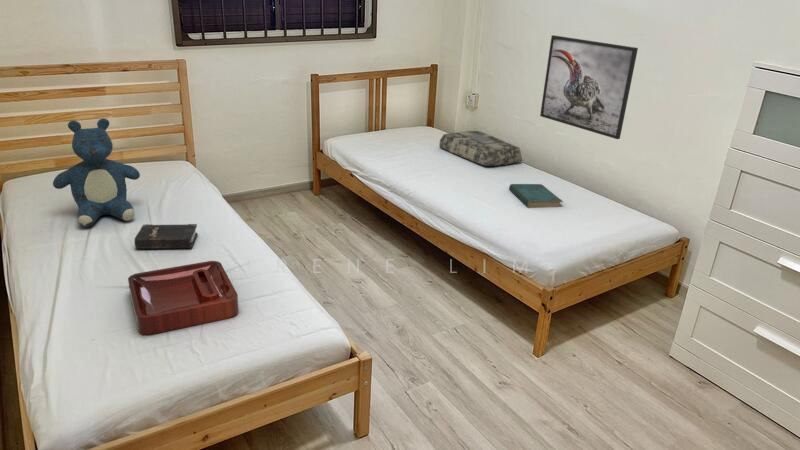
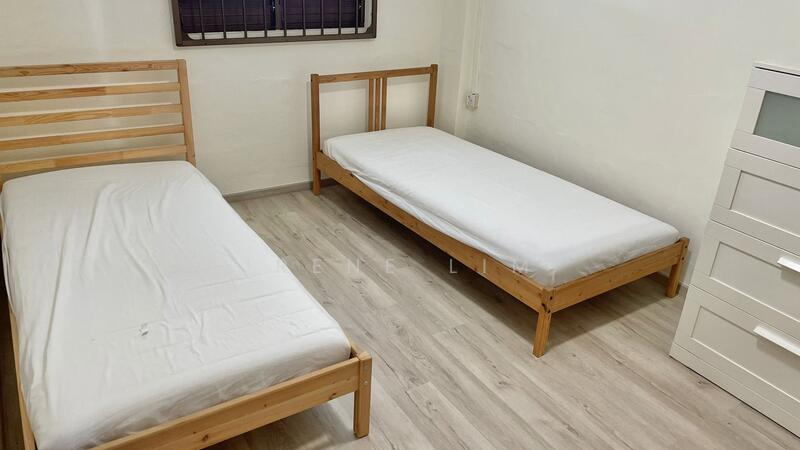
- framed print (584, 85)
- cushion (481, 146)
- teddy bear (97, 170)
- decorative tray (182, 294)
- hardback book (167, 236)
- book (534, 195)
